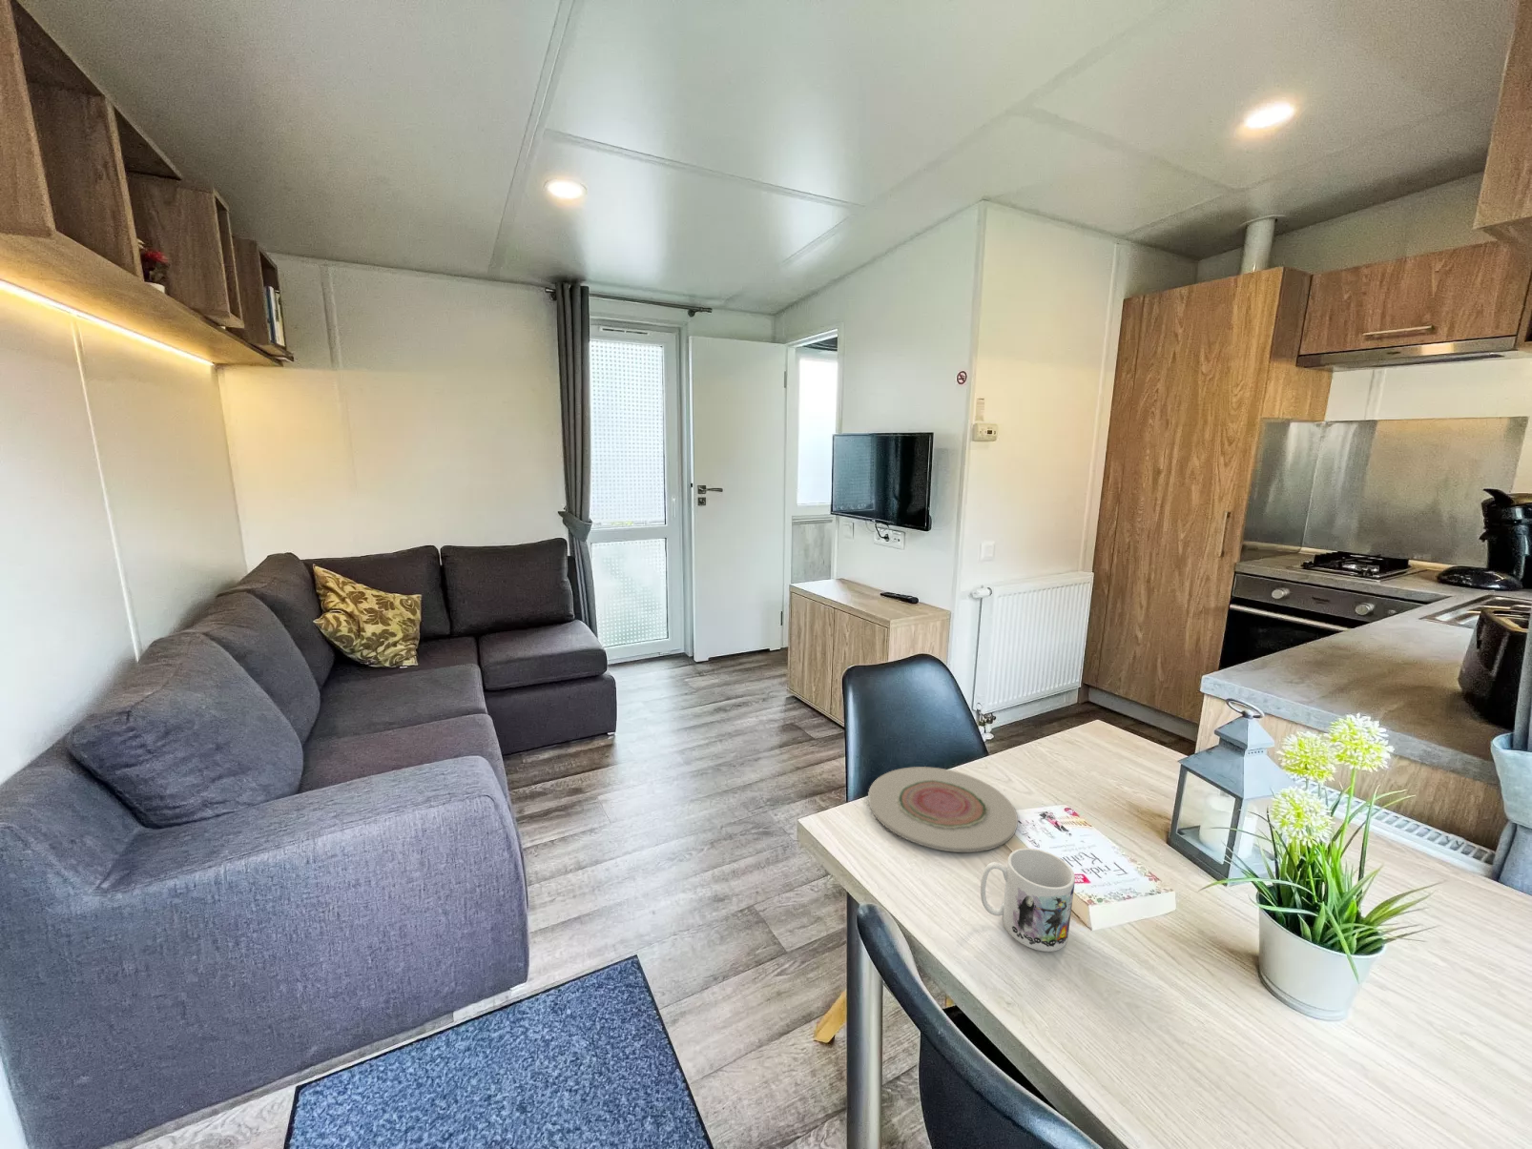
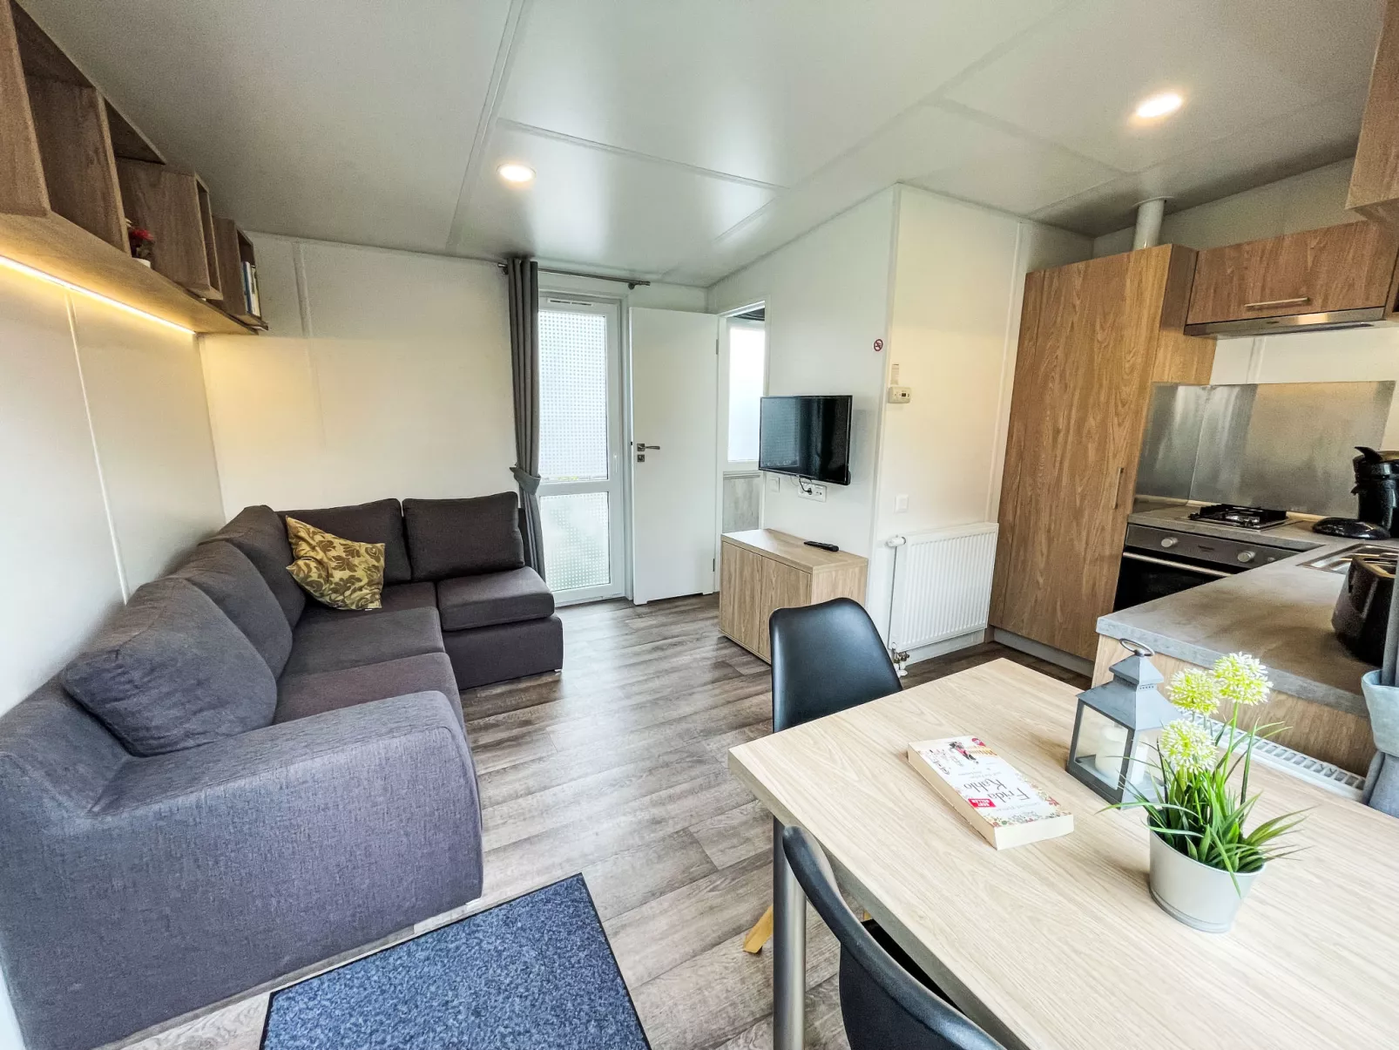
- plate (939, 803)
- mug (1025, 896)
